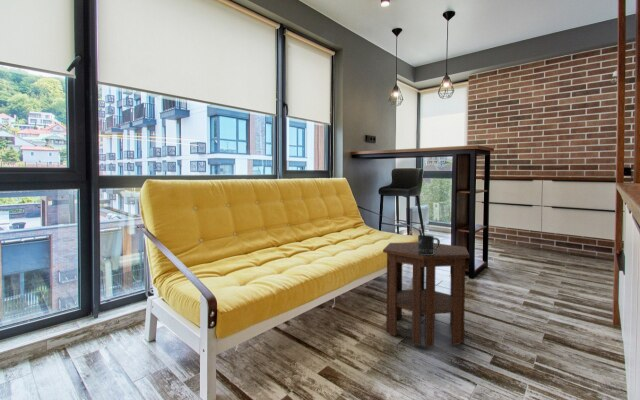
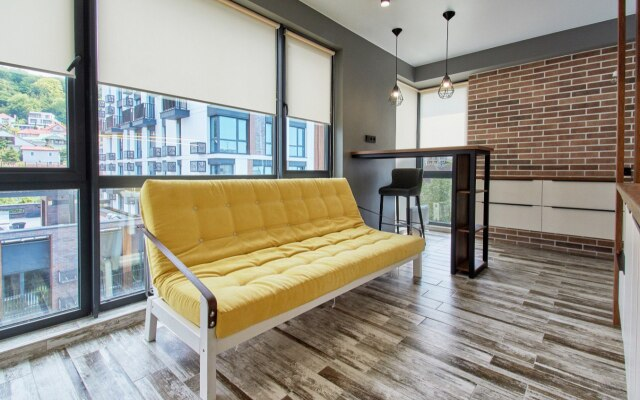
- mug (429, 244)
- side table (424, 288)
